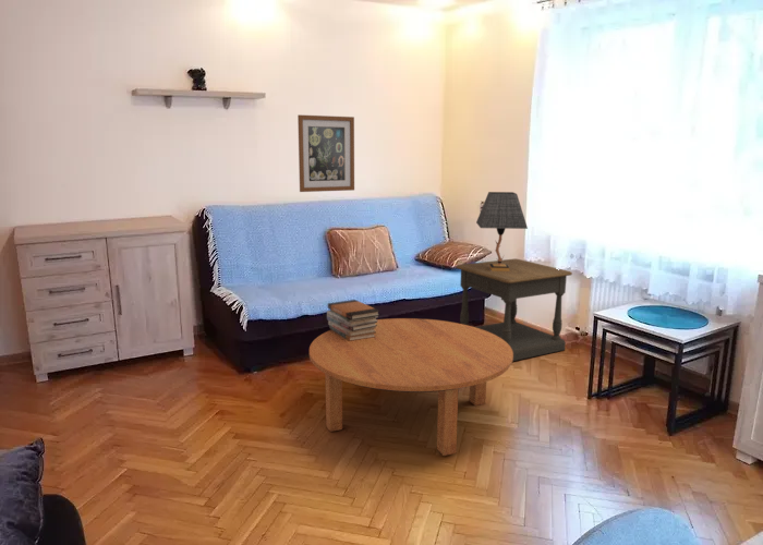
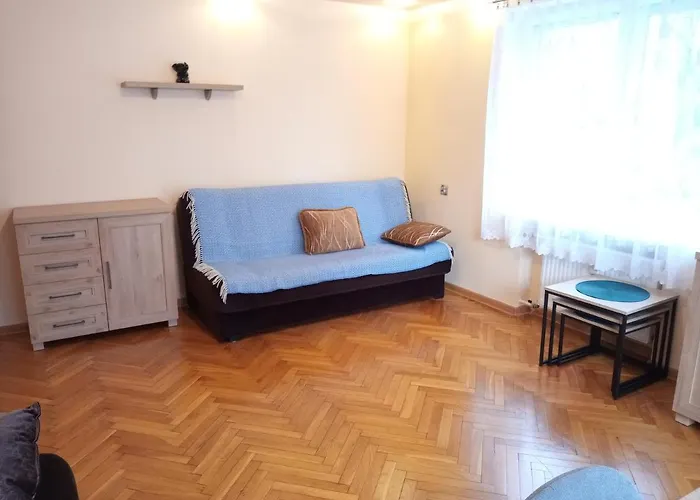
- coffee table (409, 380)
- book stack (352, 318)
- table lamp (500, 231)
- wall art (327, 154)
- side table (510, 306)
